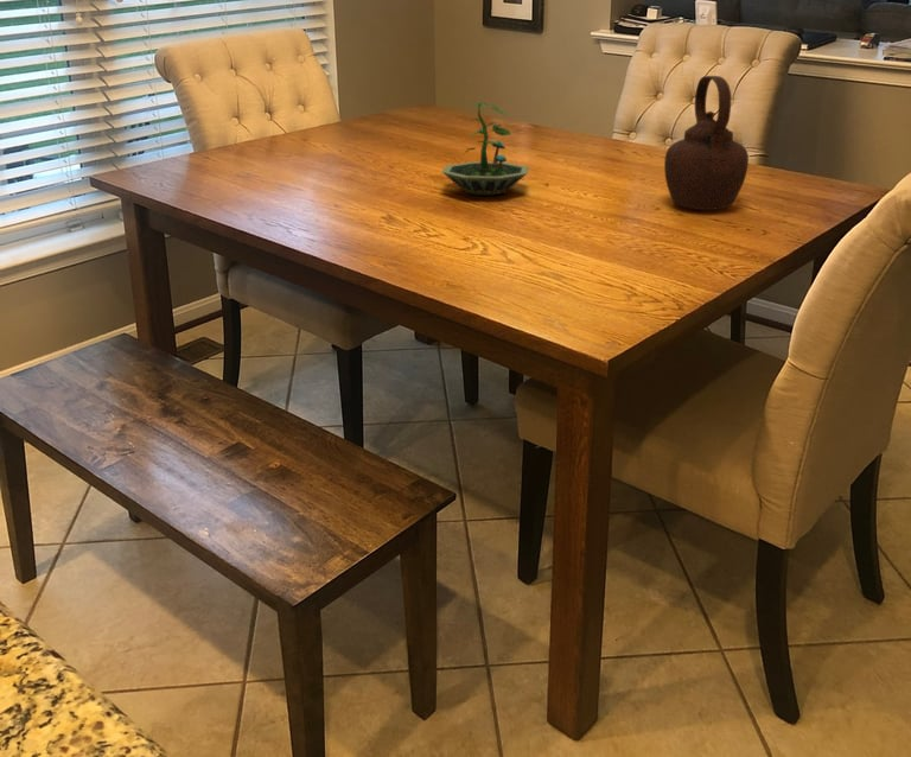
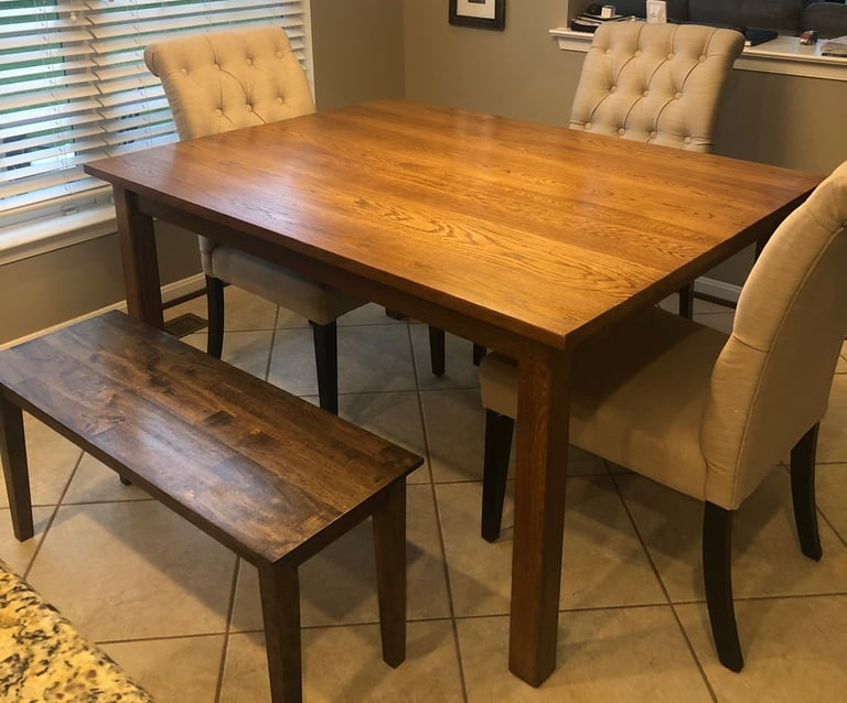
- teapot (705, 140)
- terrarium (483, 120)
